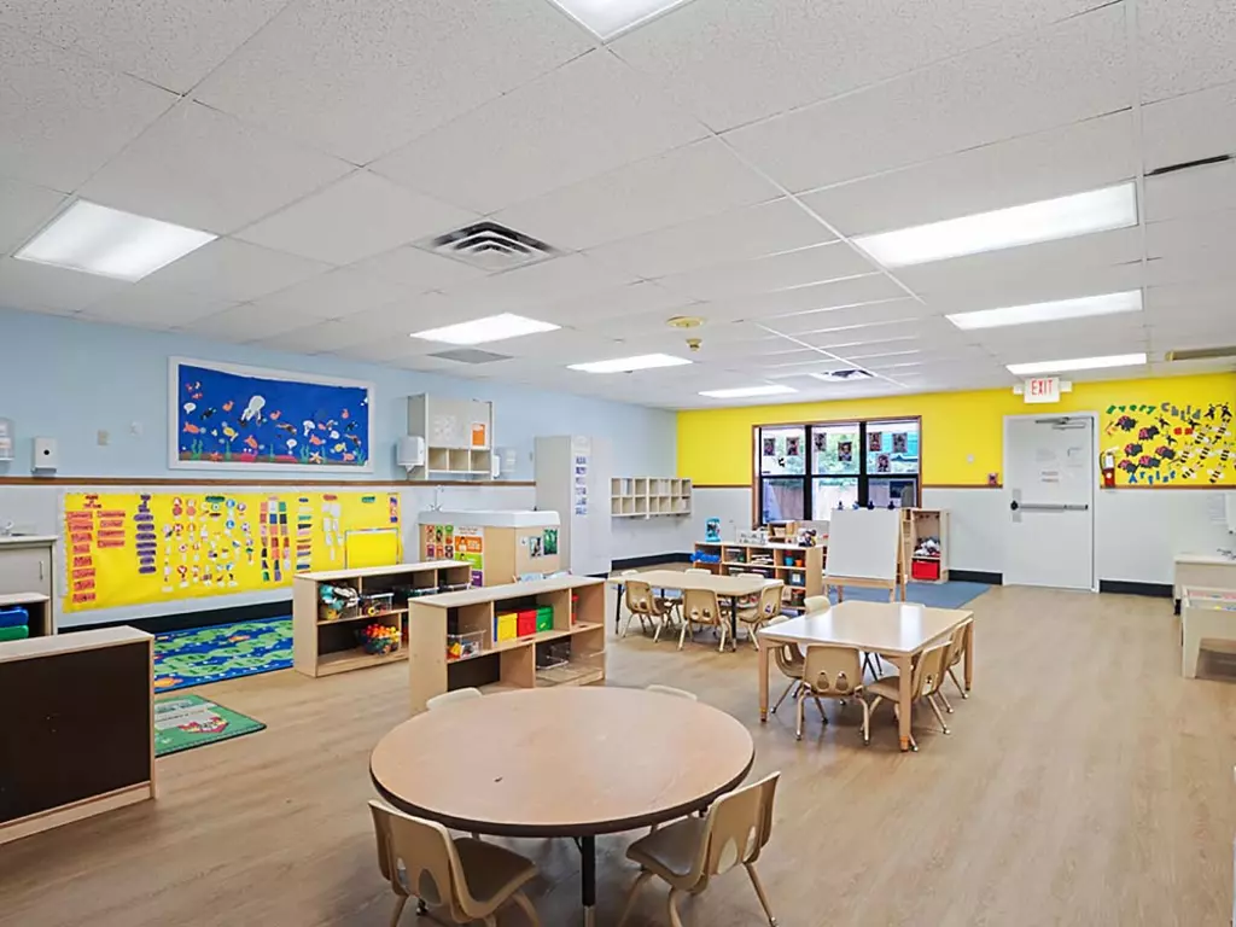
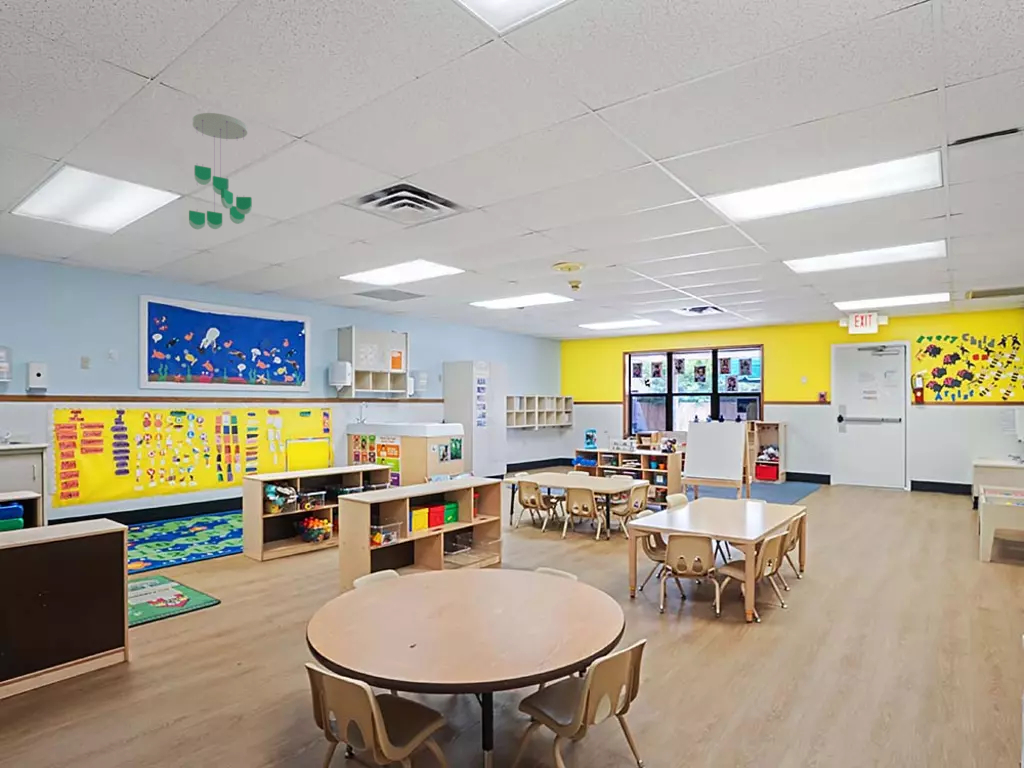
+ ceiling mobile (220, 176)
